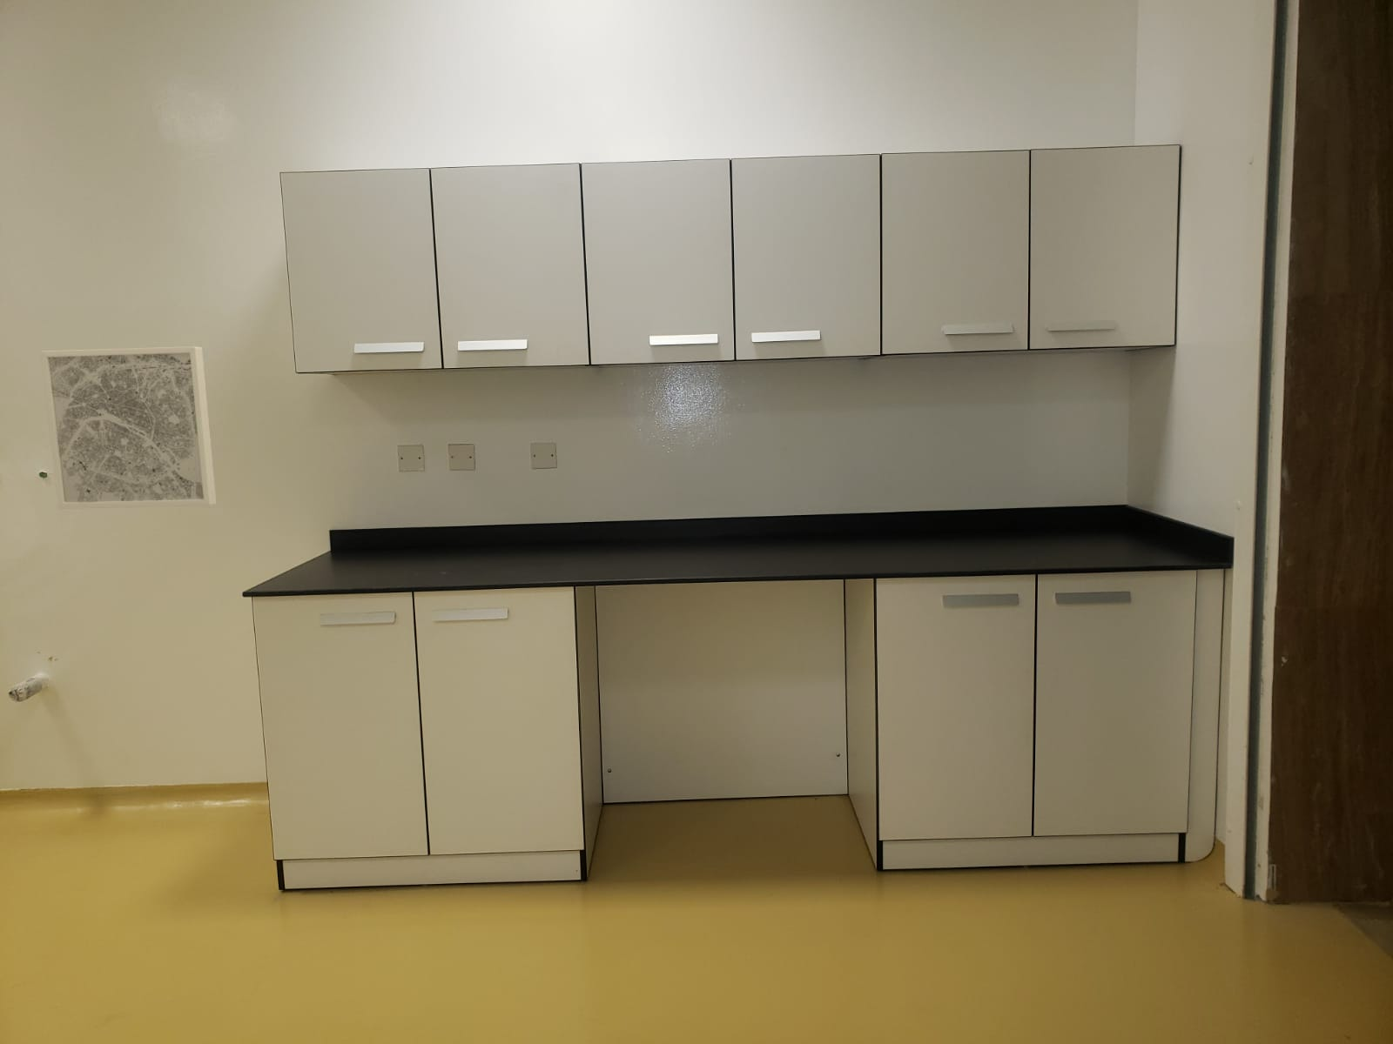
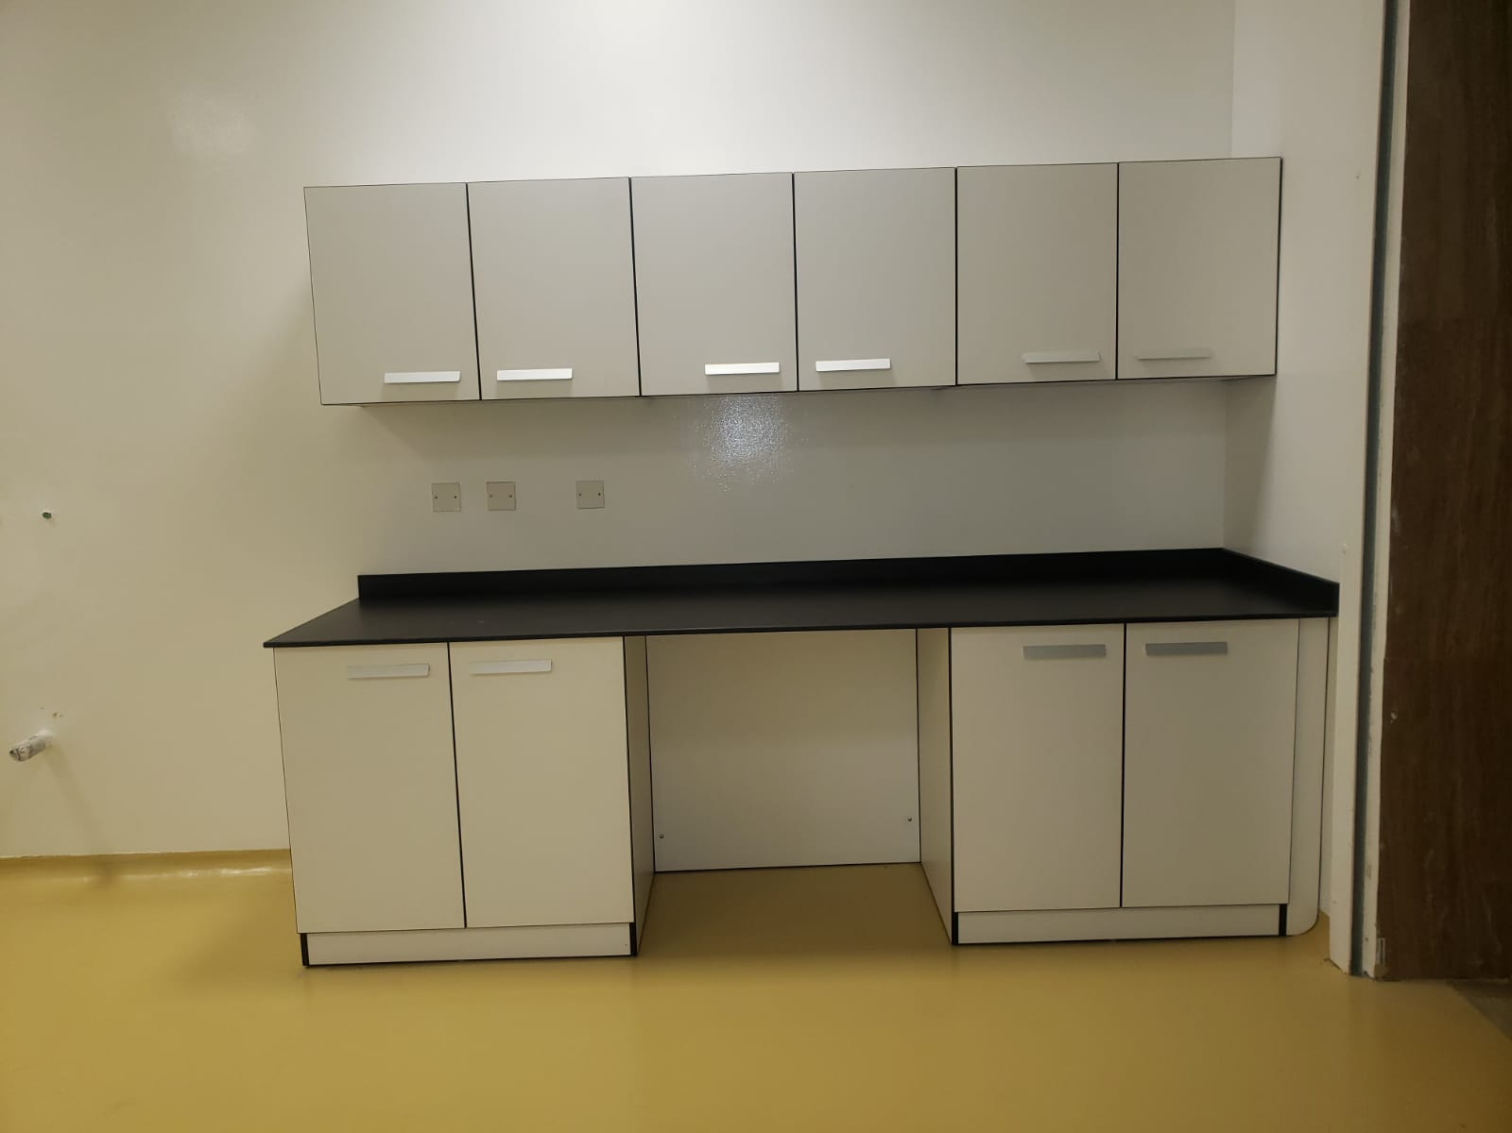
- wall art (128, 428)
